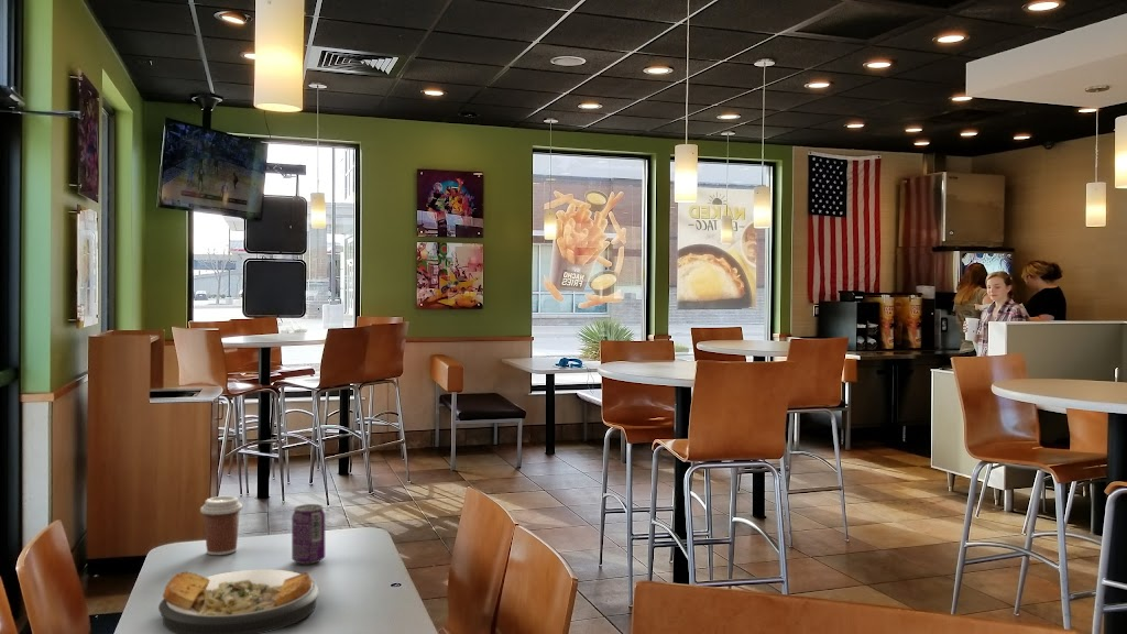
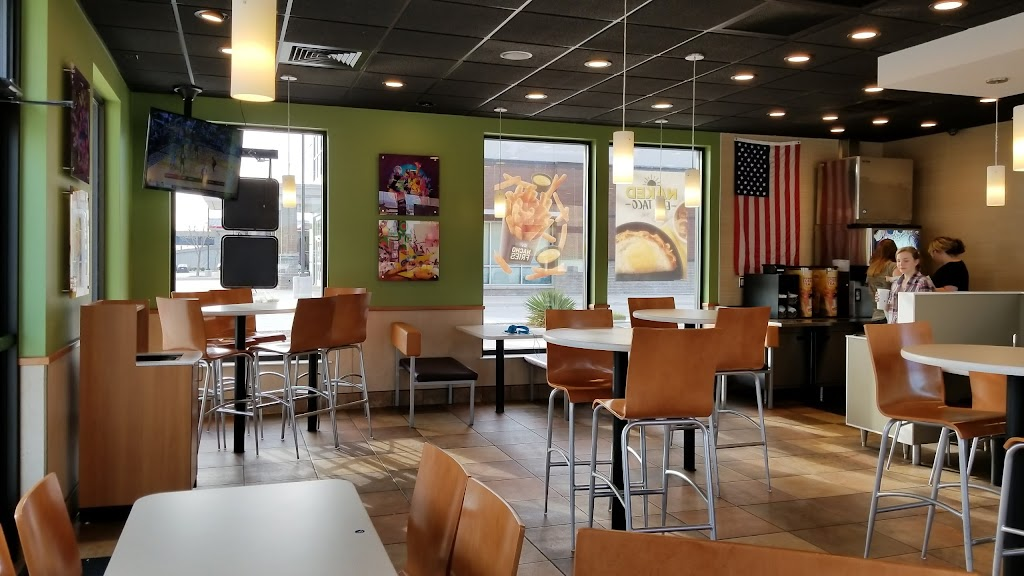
- coffee cup (221, 525)
- beverage can (308, 534)
- plate (241, 594)
